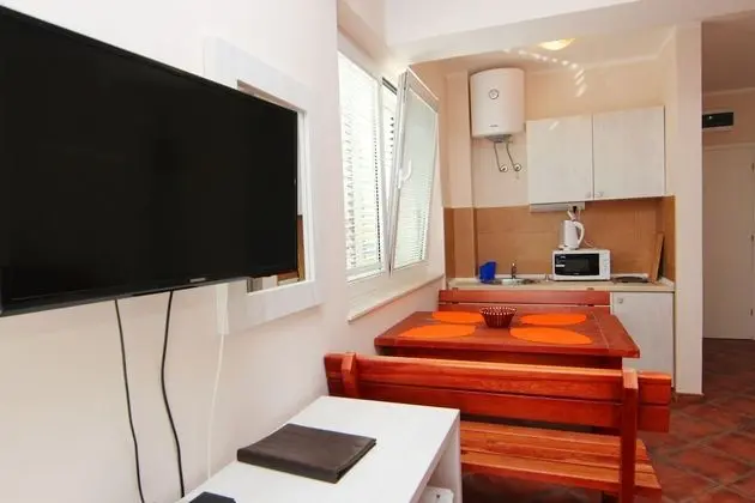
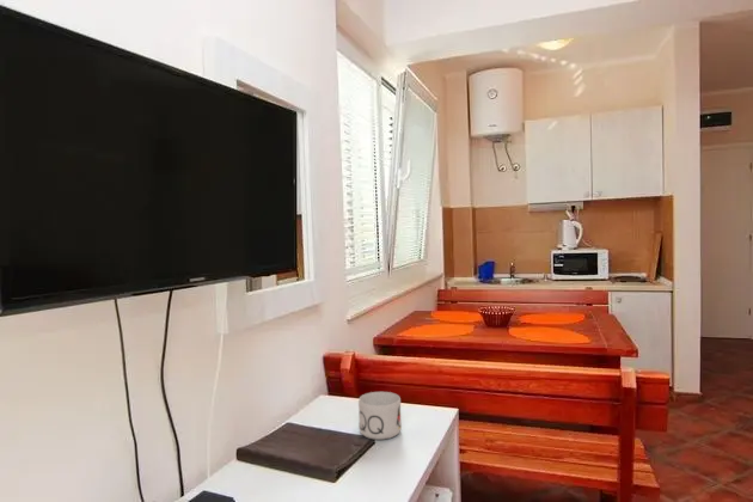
+ mug (378, 412)
